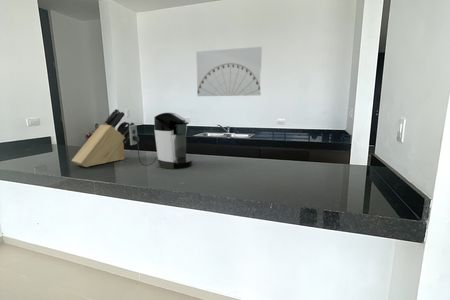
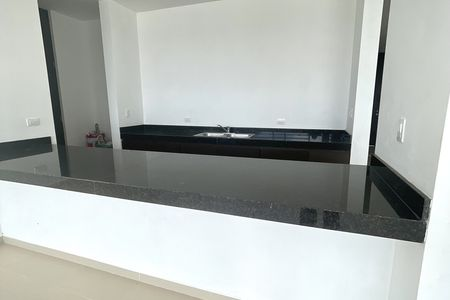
- knife block (104, 135)
- wall art (227, 73)
- coffee maker (167, 140)
